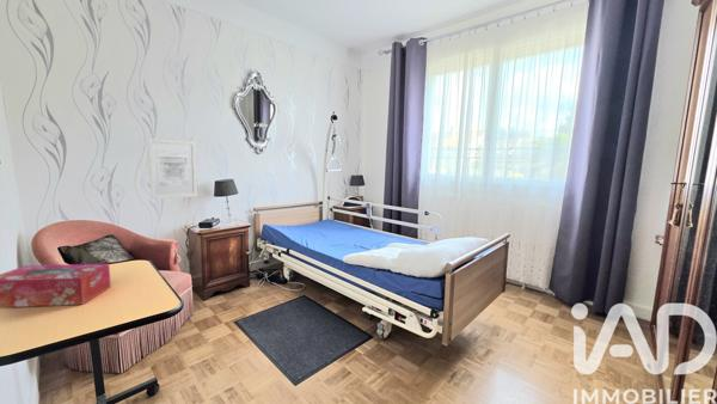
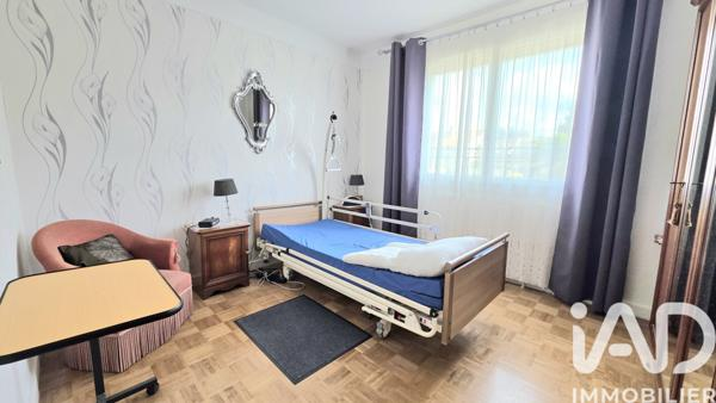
- wall art (173, 169)
- tissue box (53, 283)
